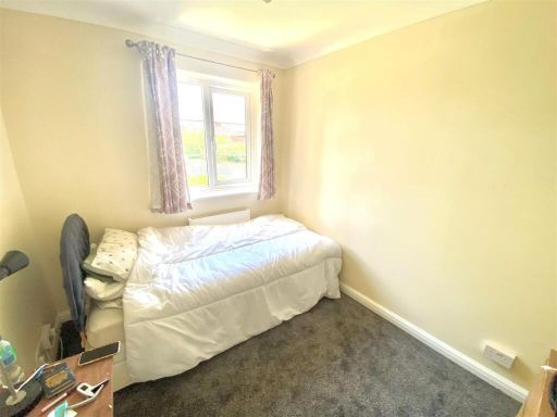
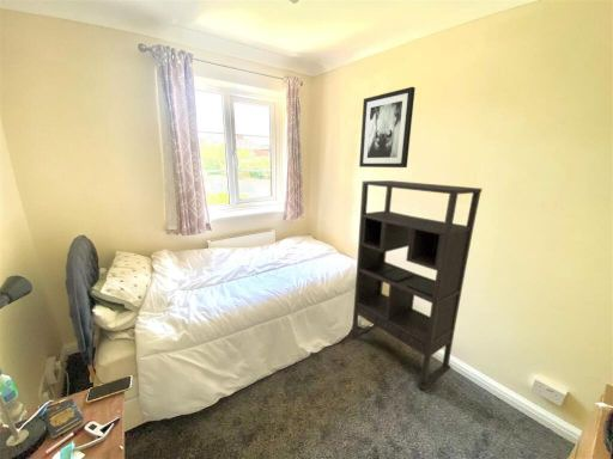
+ shelving unit (405, 274)
+ wall art (383, 131)
